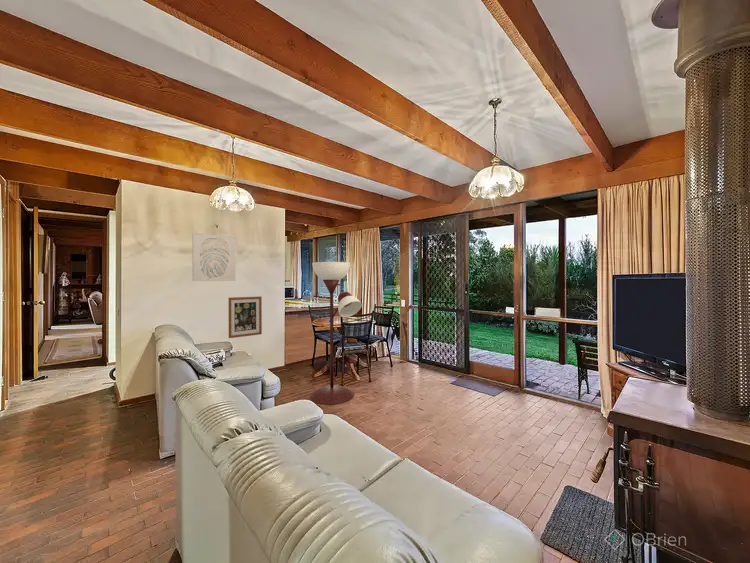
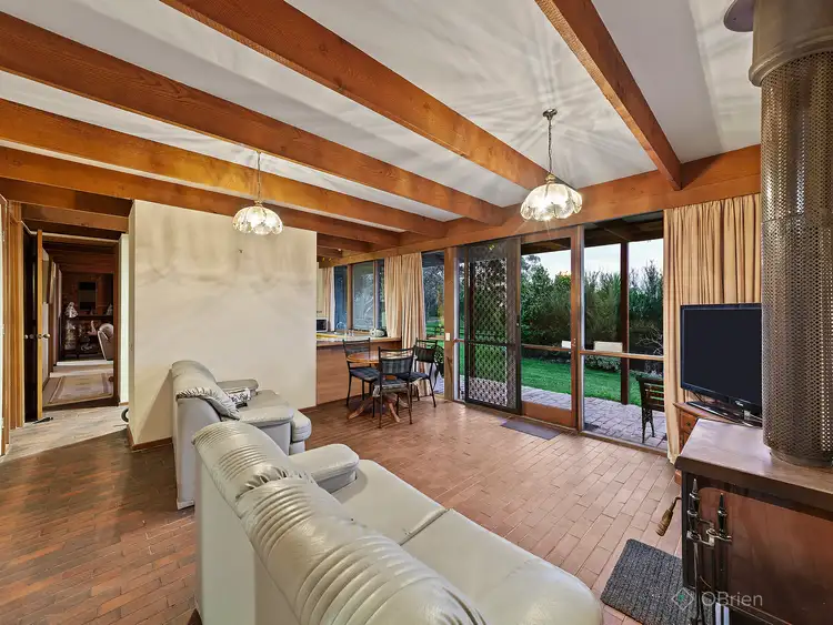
- wall art (245, 316)
- wall art (214, 258)
- floor lamp (332, 330)
